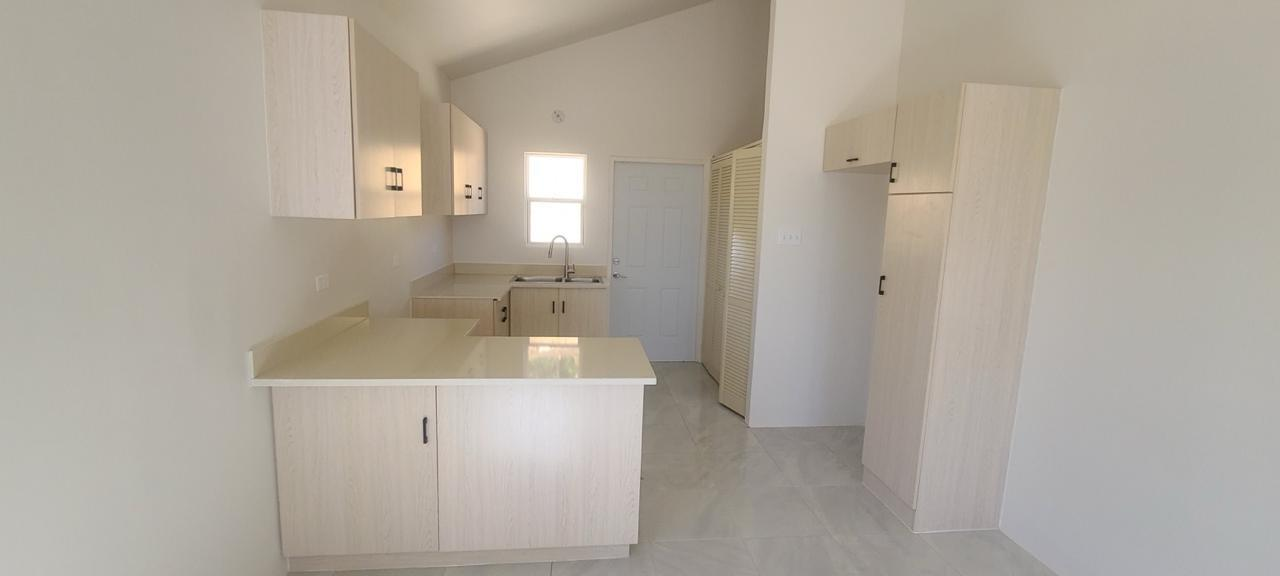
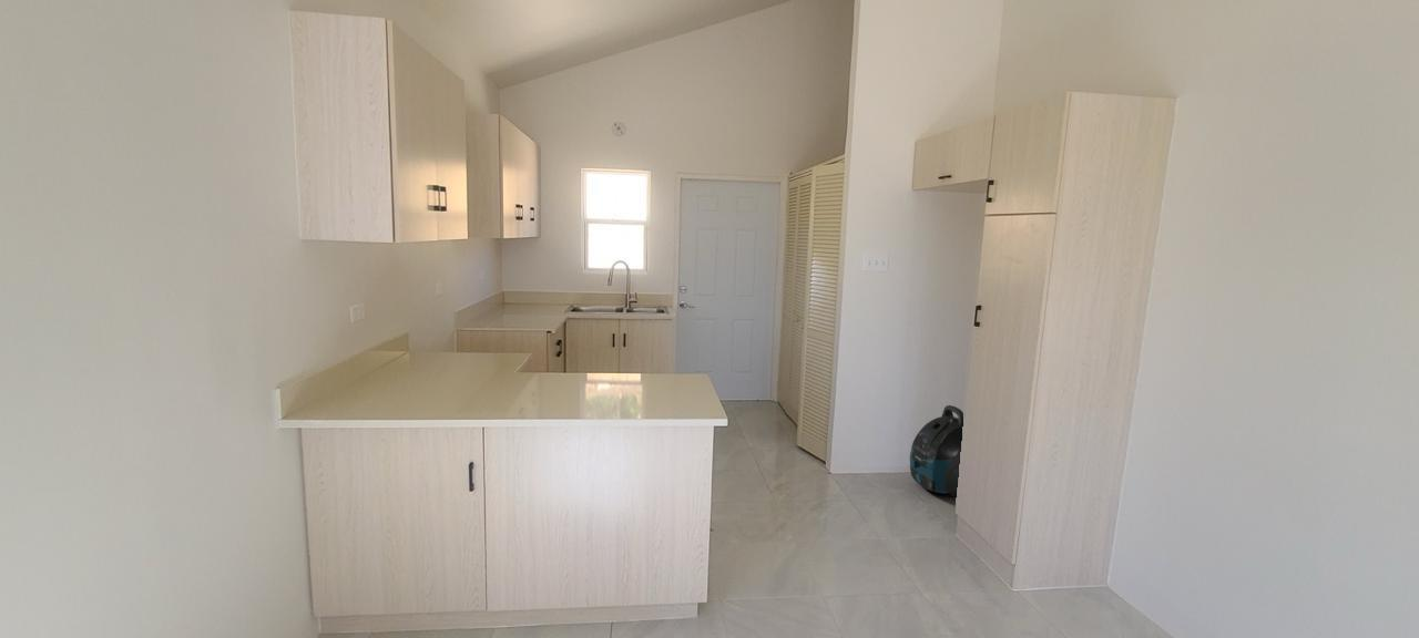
+ vacuum cleaner (940, 447)
